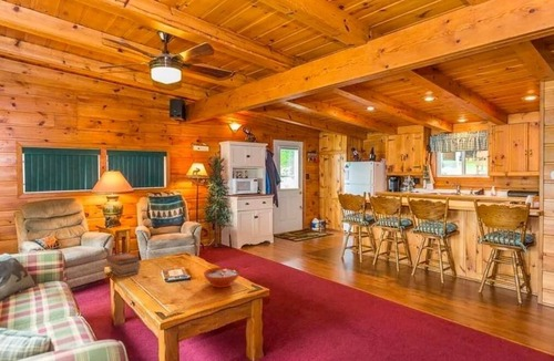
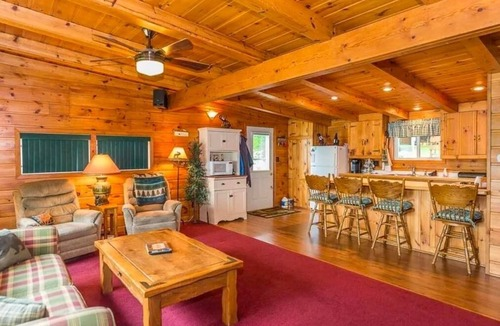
- decorative bowl (222, 277)
- book stack (123, 265)
